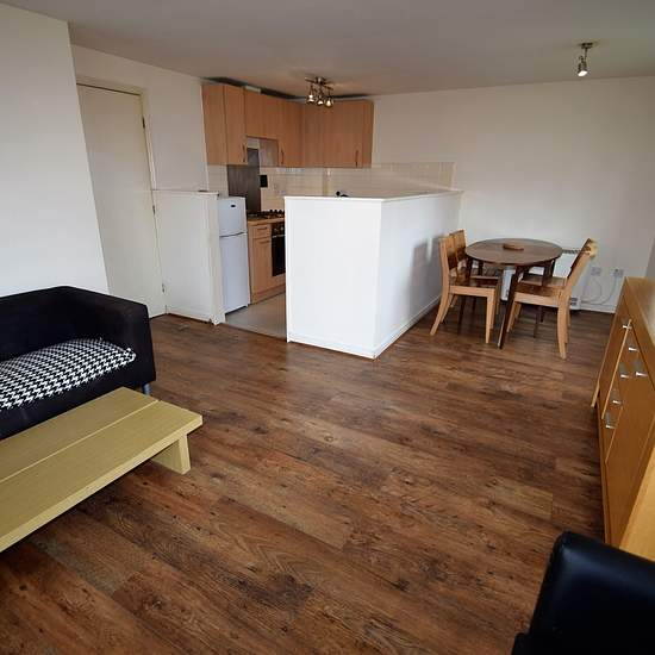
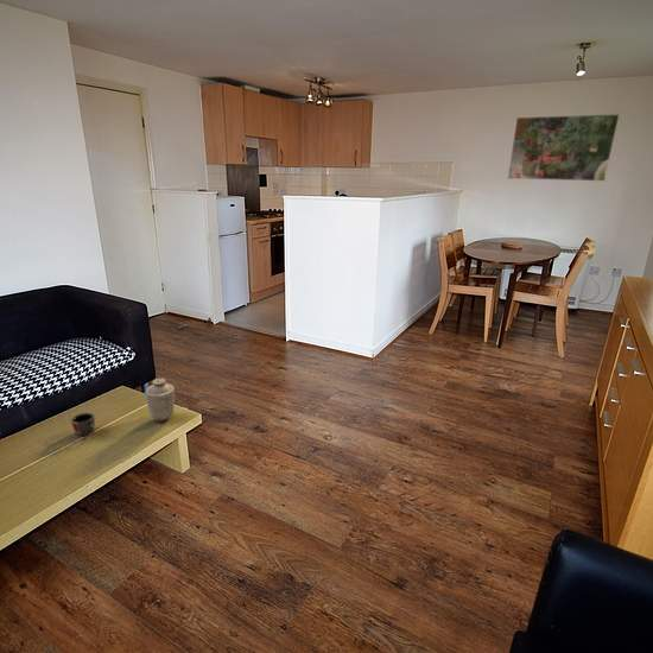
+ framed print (559, 148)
+ vase (160, 399)
+ mug (85, 425)
